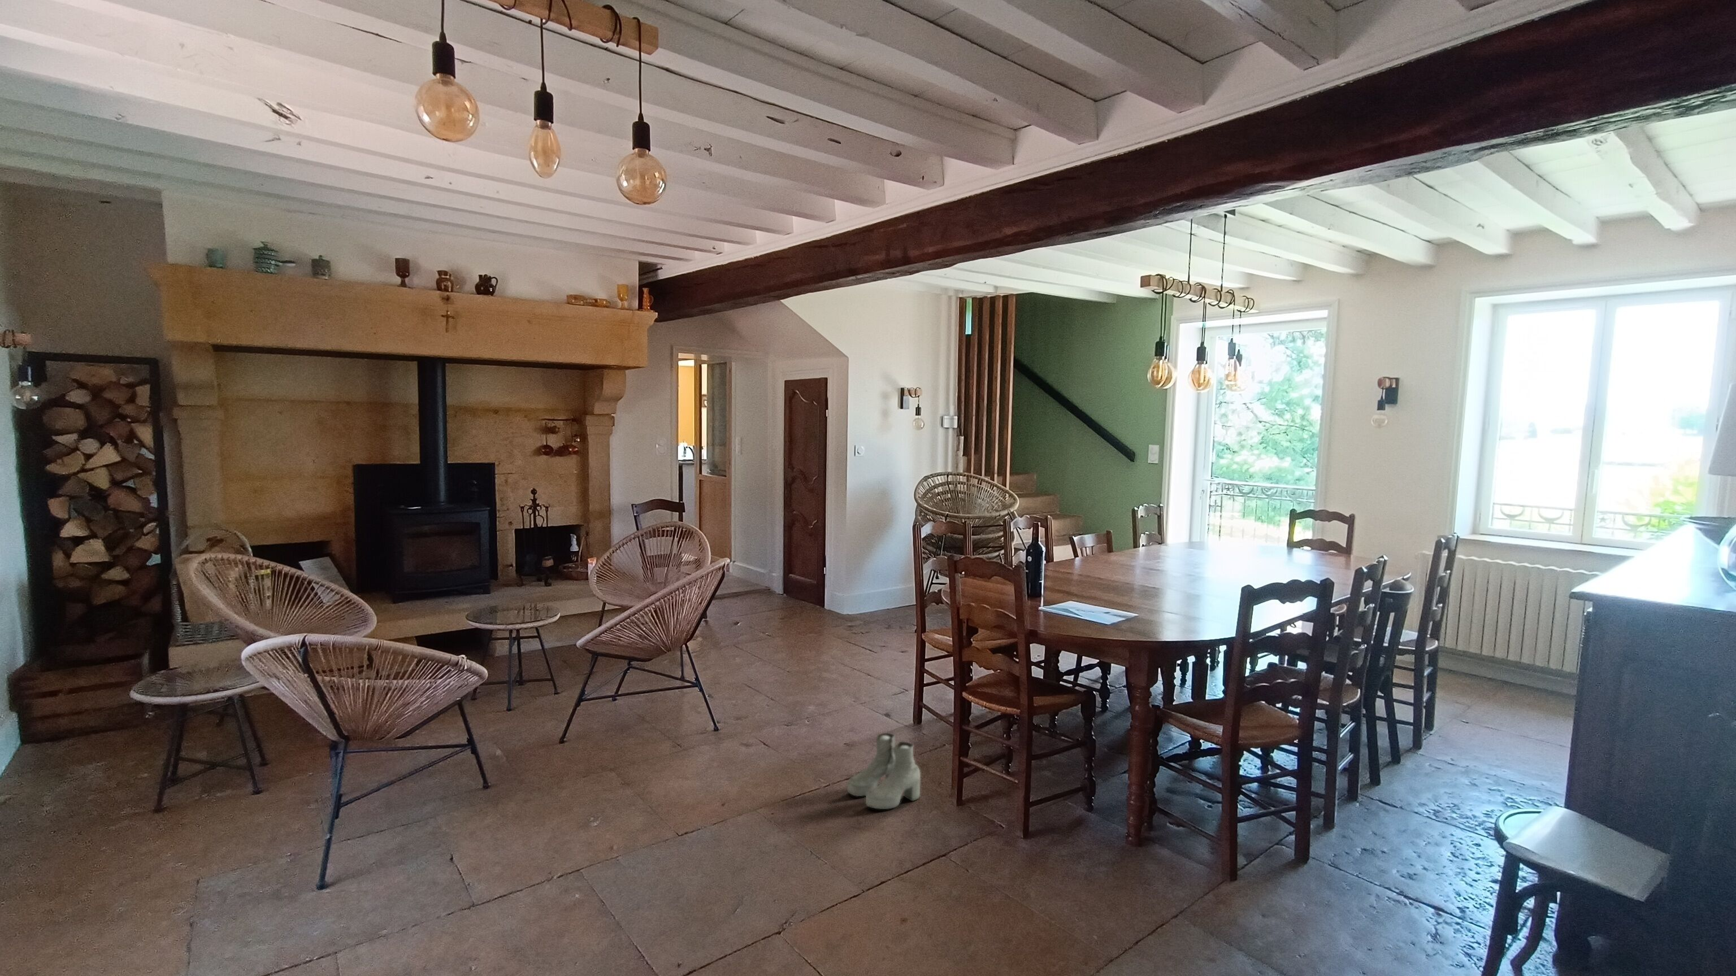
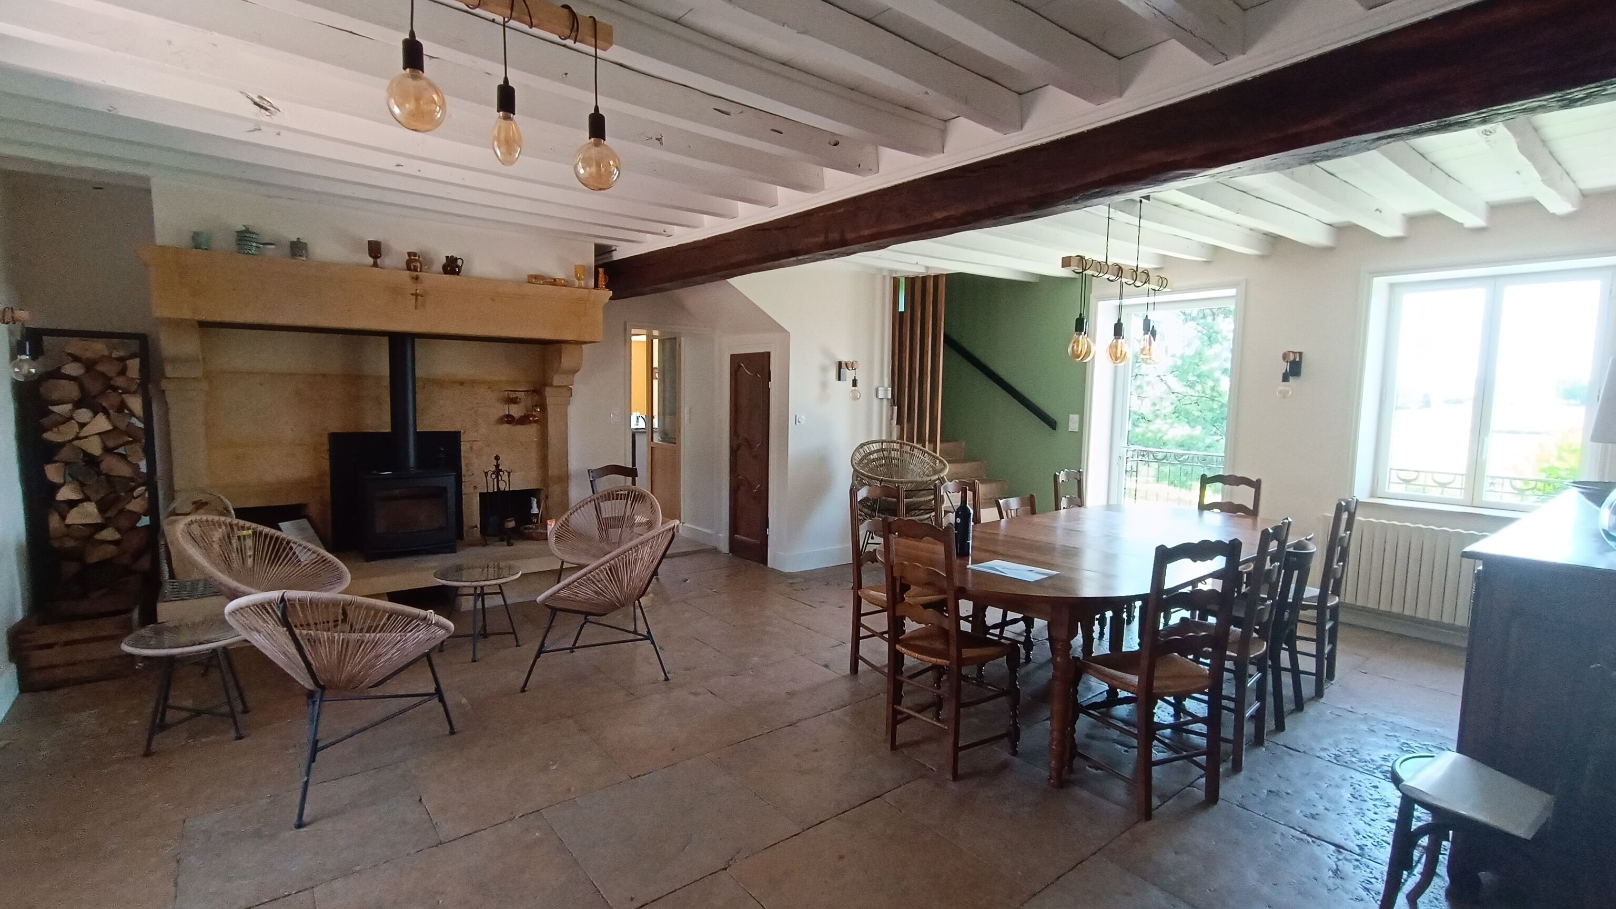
- boots (885, 769)
